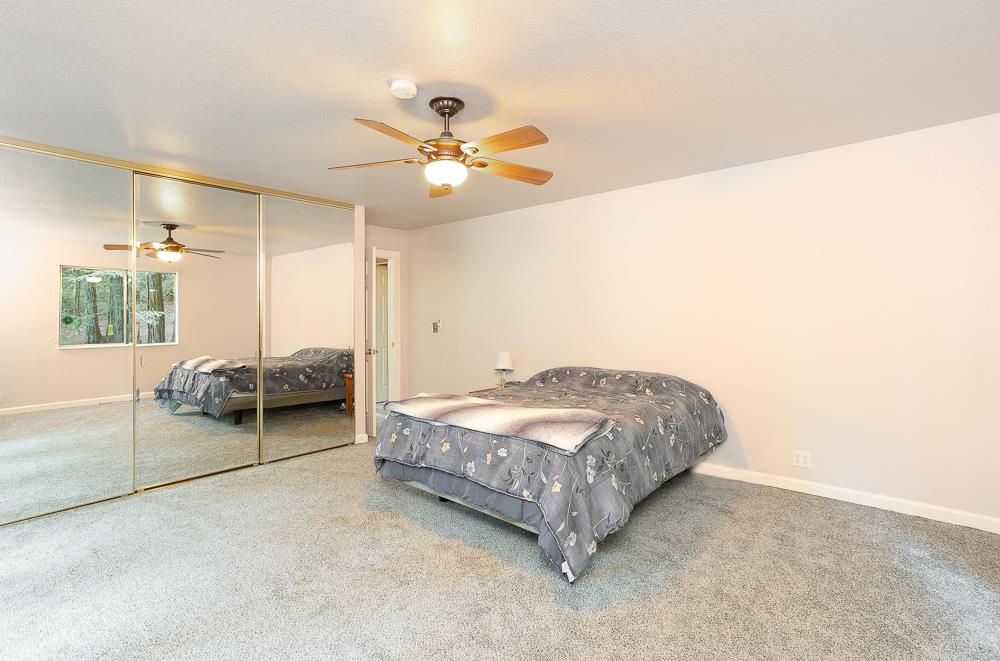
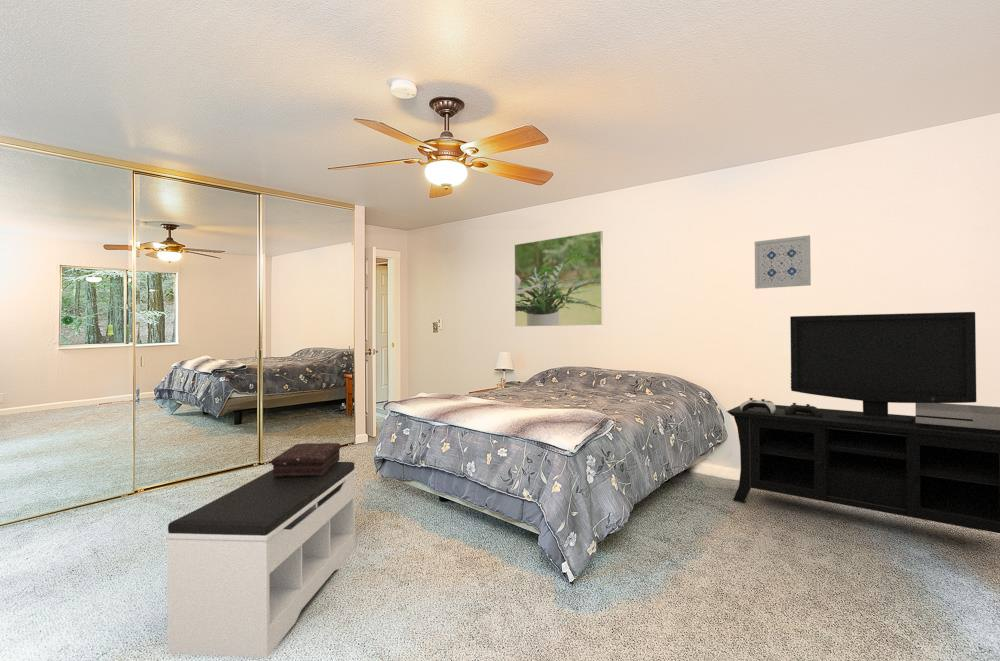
+ wall art (781, 262)
+ media console (866, 416)
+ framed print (555, 282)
+ decorative box (308, 458)
+ bench (279, 539)
